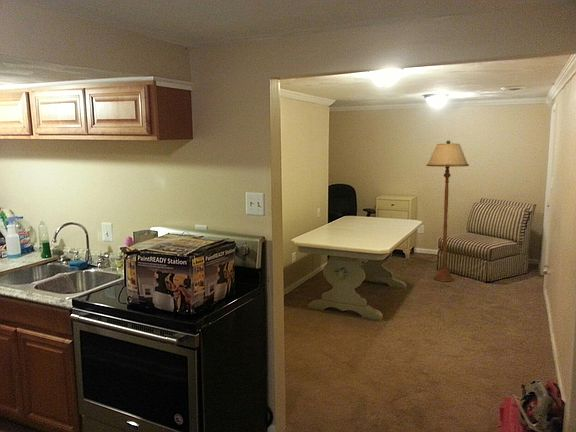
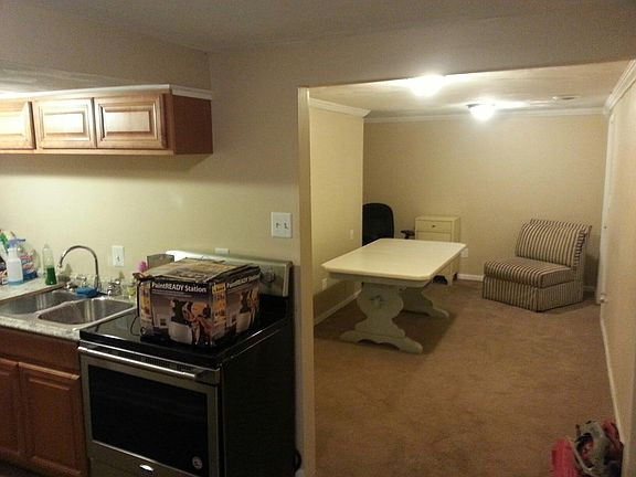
- floor lamp (445, 210)
